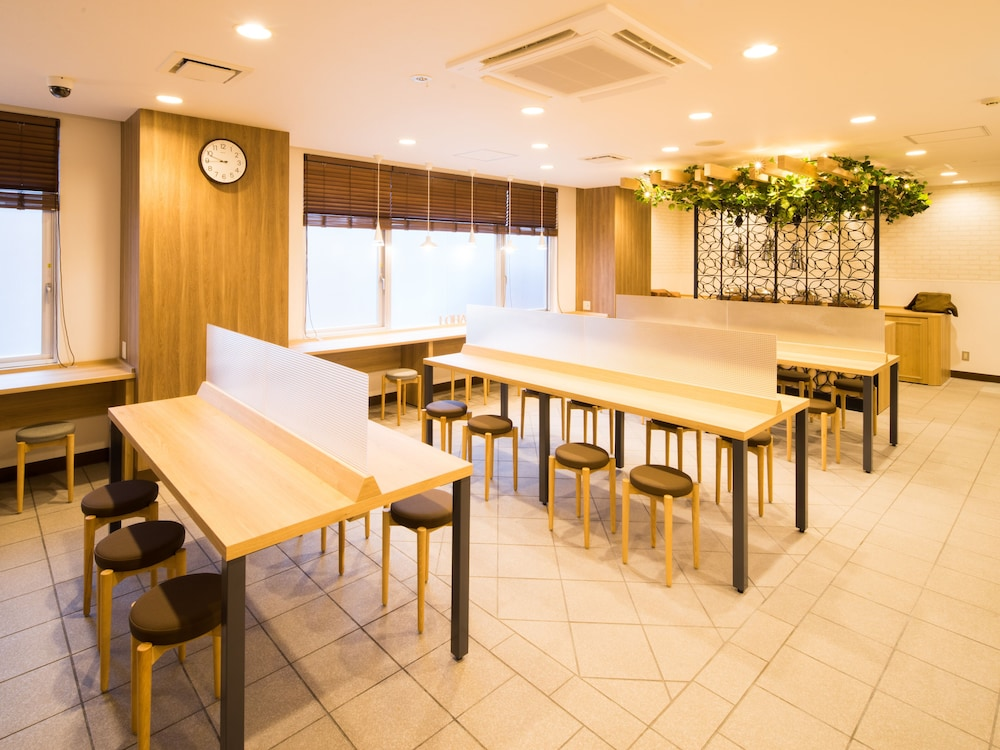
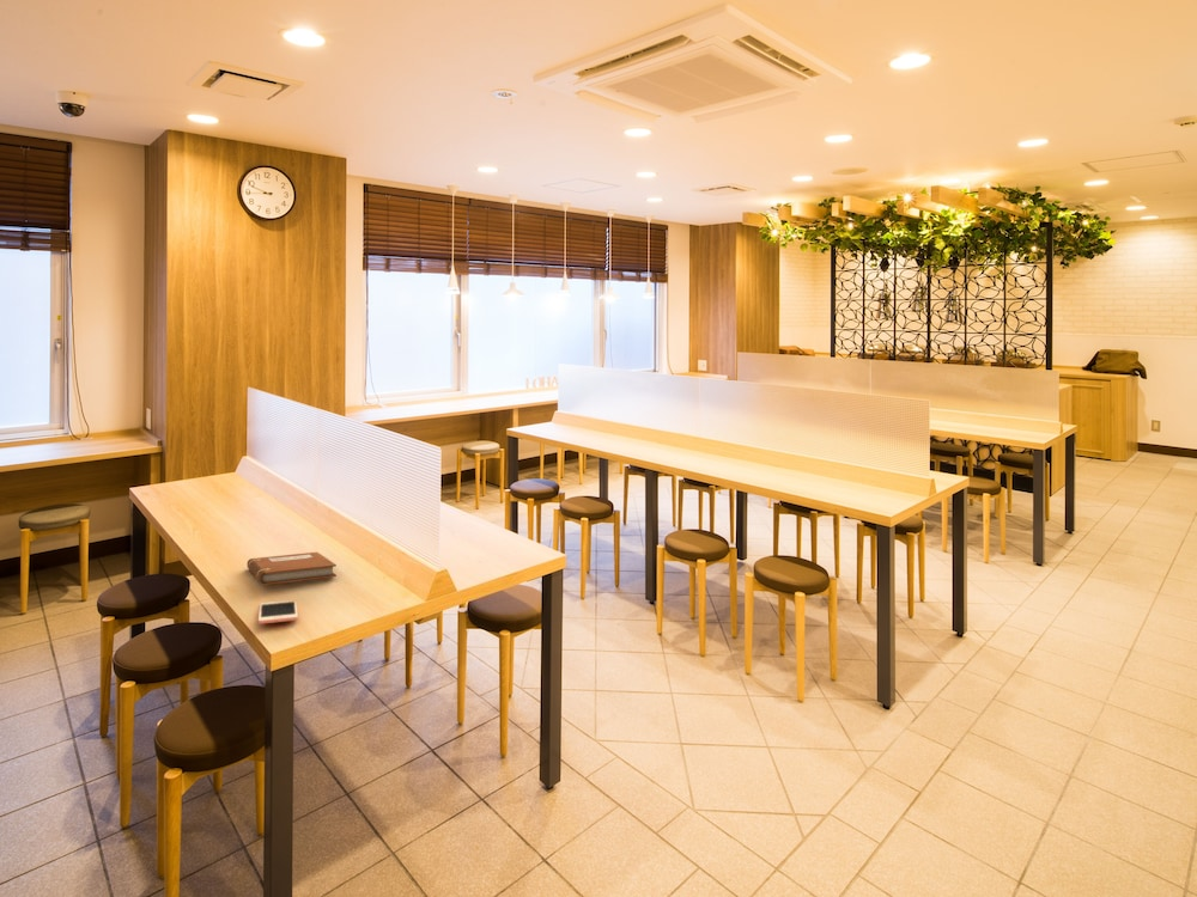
+ notebook (290, 567)
+ cell phone (278, 611)
